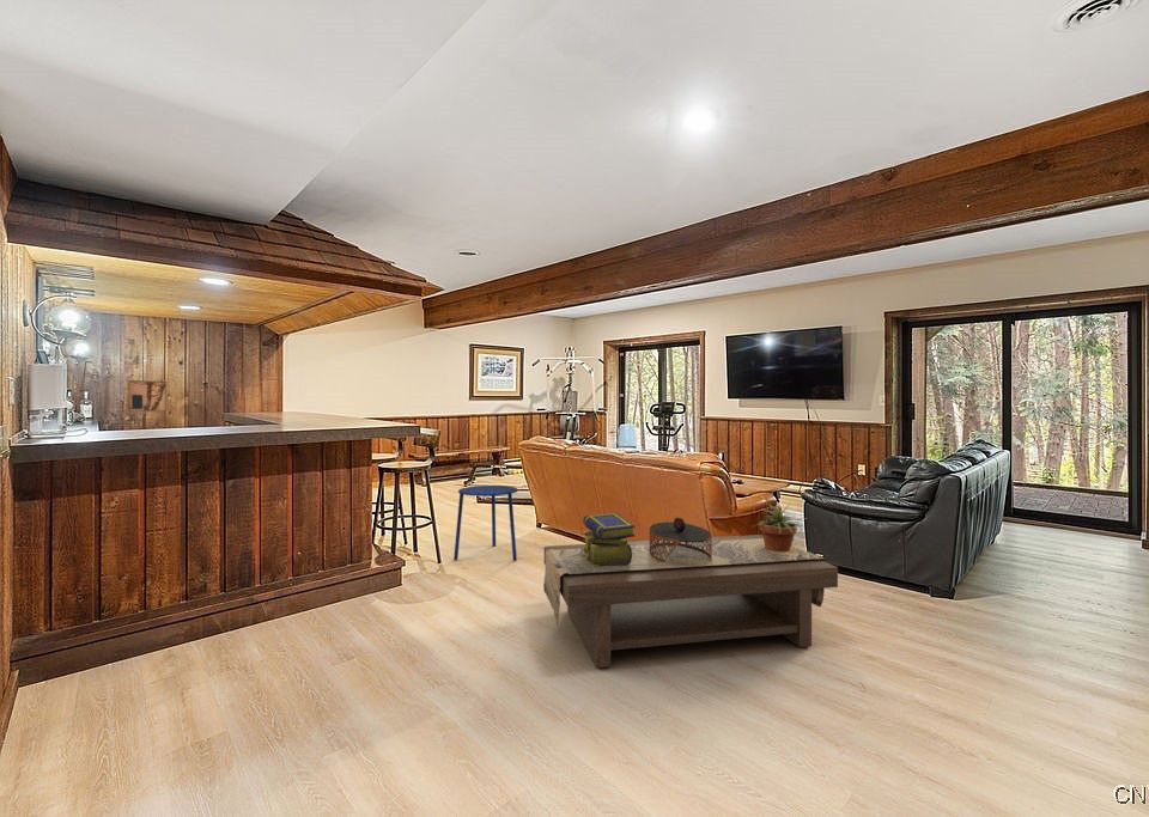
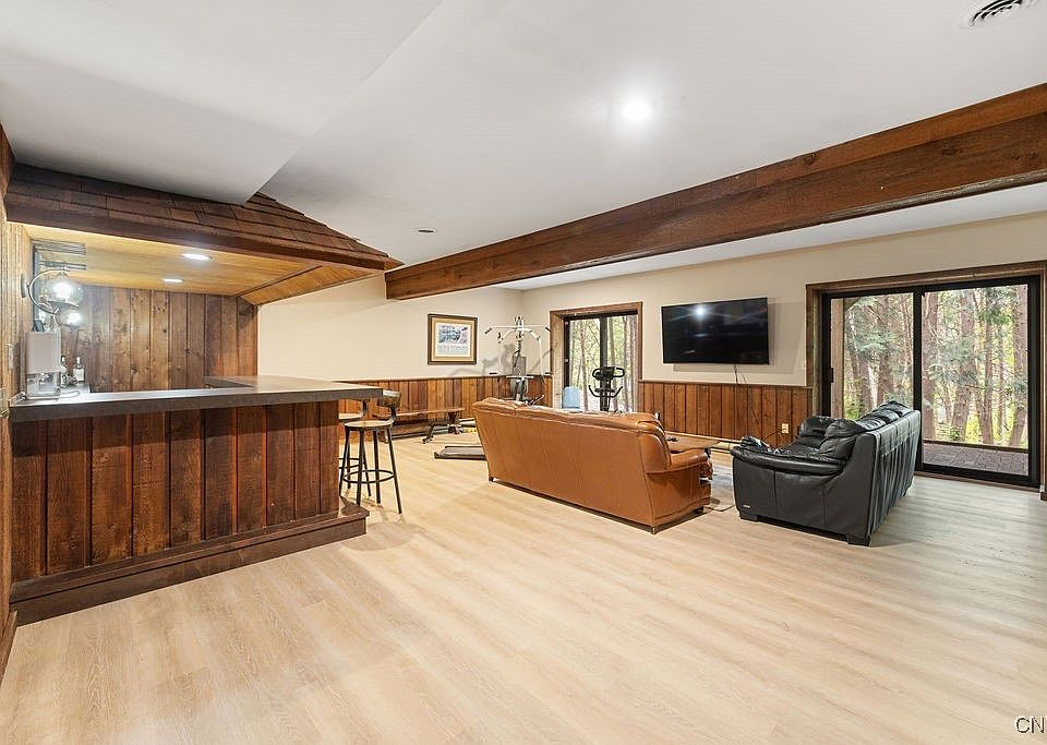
- stack of books (608, 537)
- side table (492, 522)
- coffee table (679, 535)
- coffee table (679, 590)
- wall art (147, 396)
- potted plant (778, 525)
